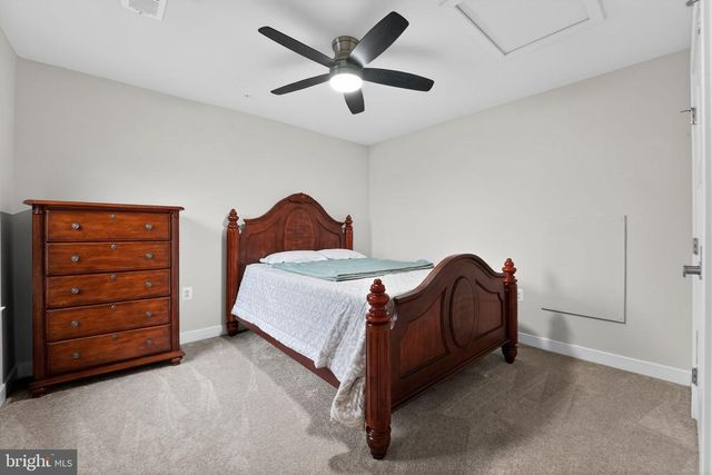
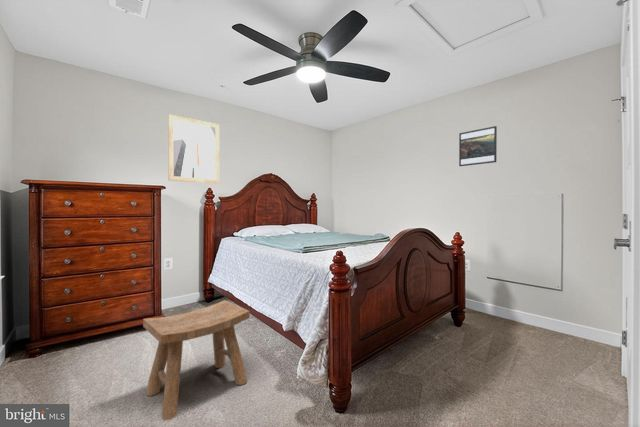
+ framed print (477, 147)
+ wall art (195, 151)
+ stool (193, 338)
